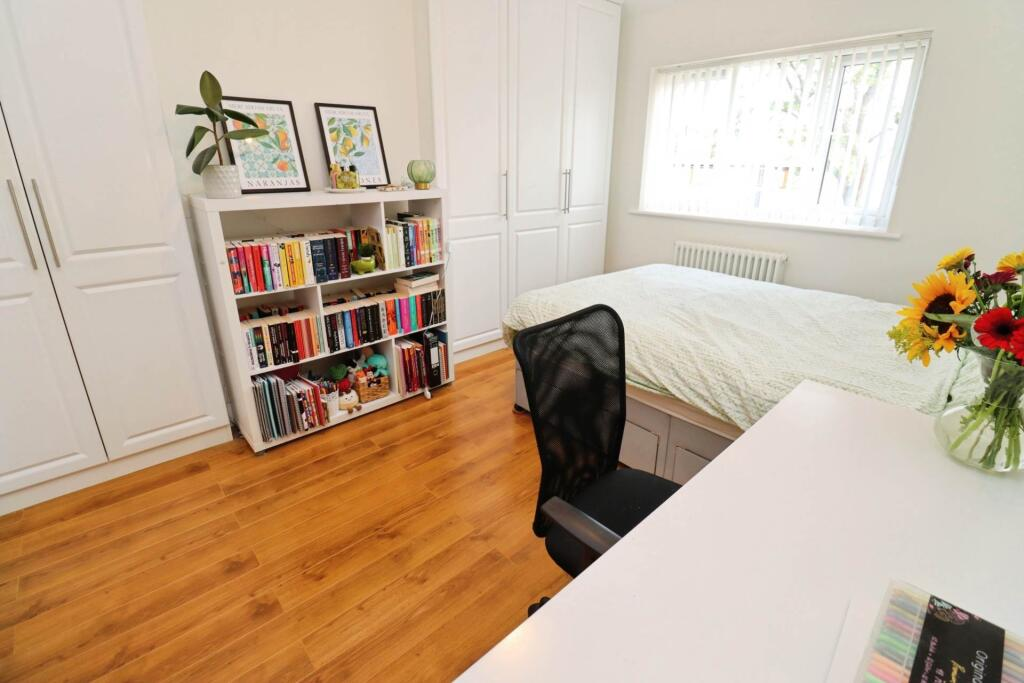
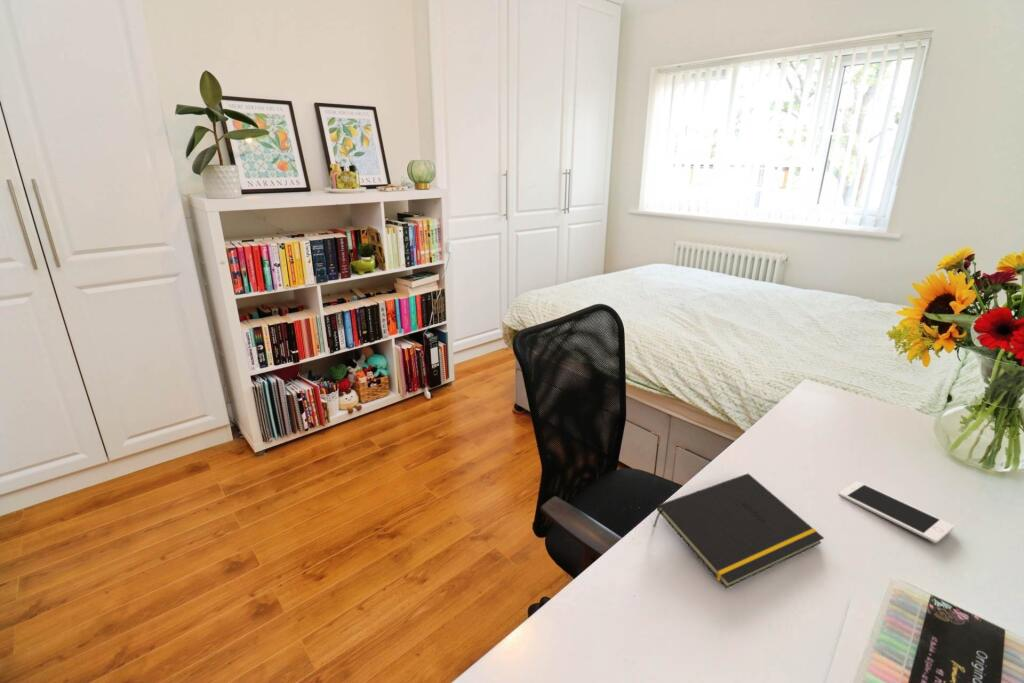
+ notepad (738, 523)
+ cell phone (893, 509)
